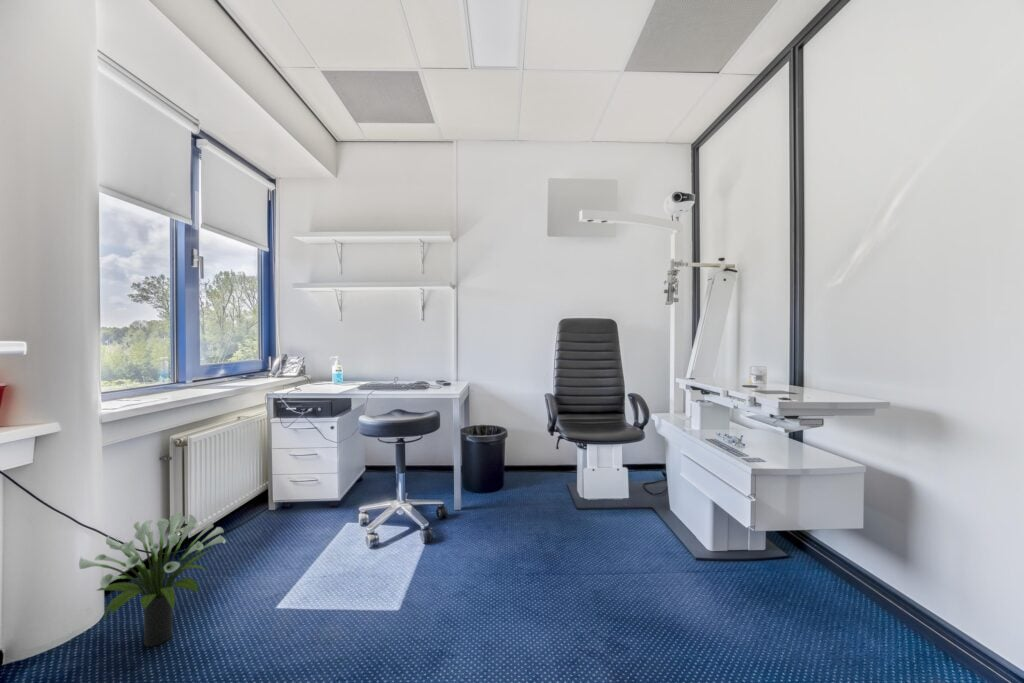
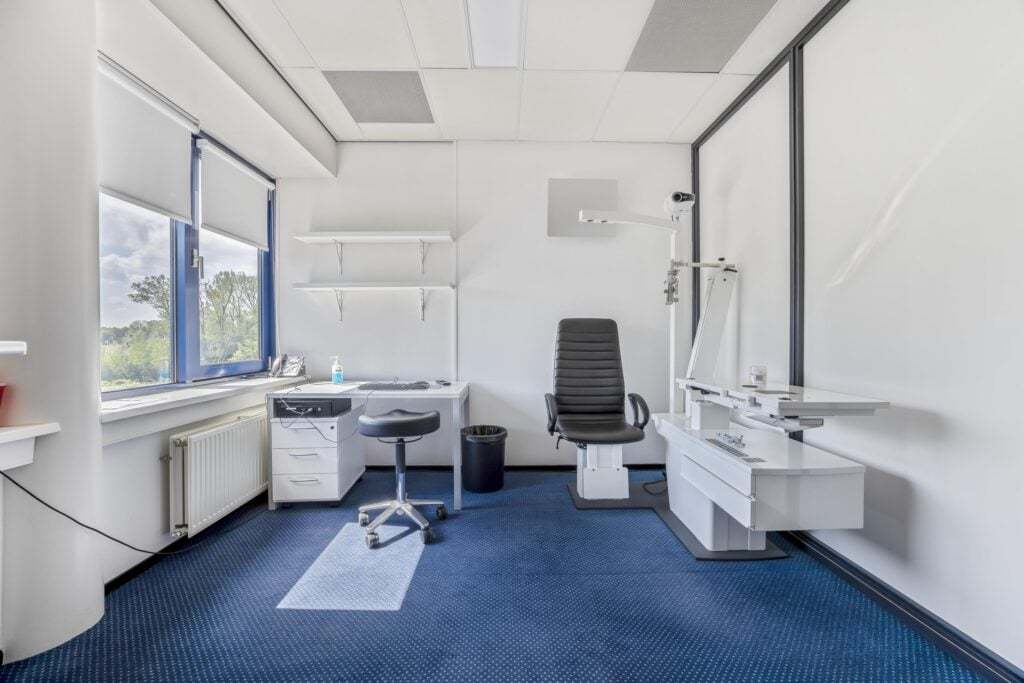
- potted plant (161, 576)
